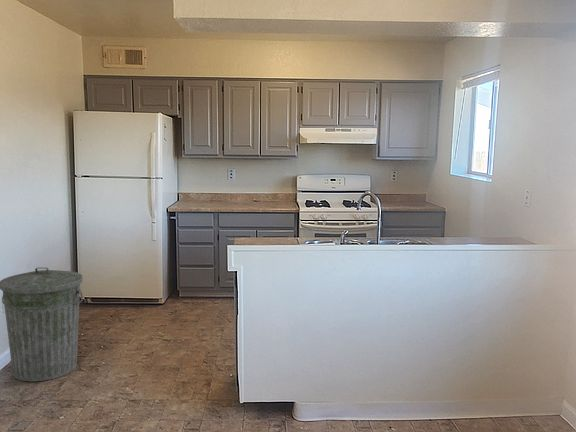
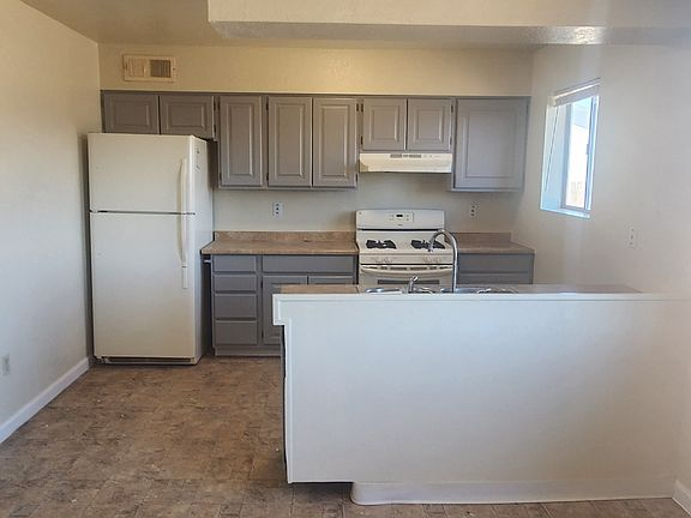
- trash can (43, 318)
